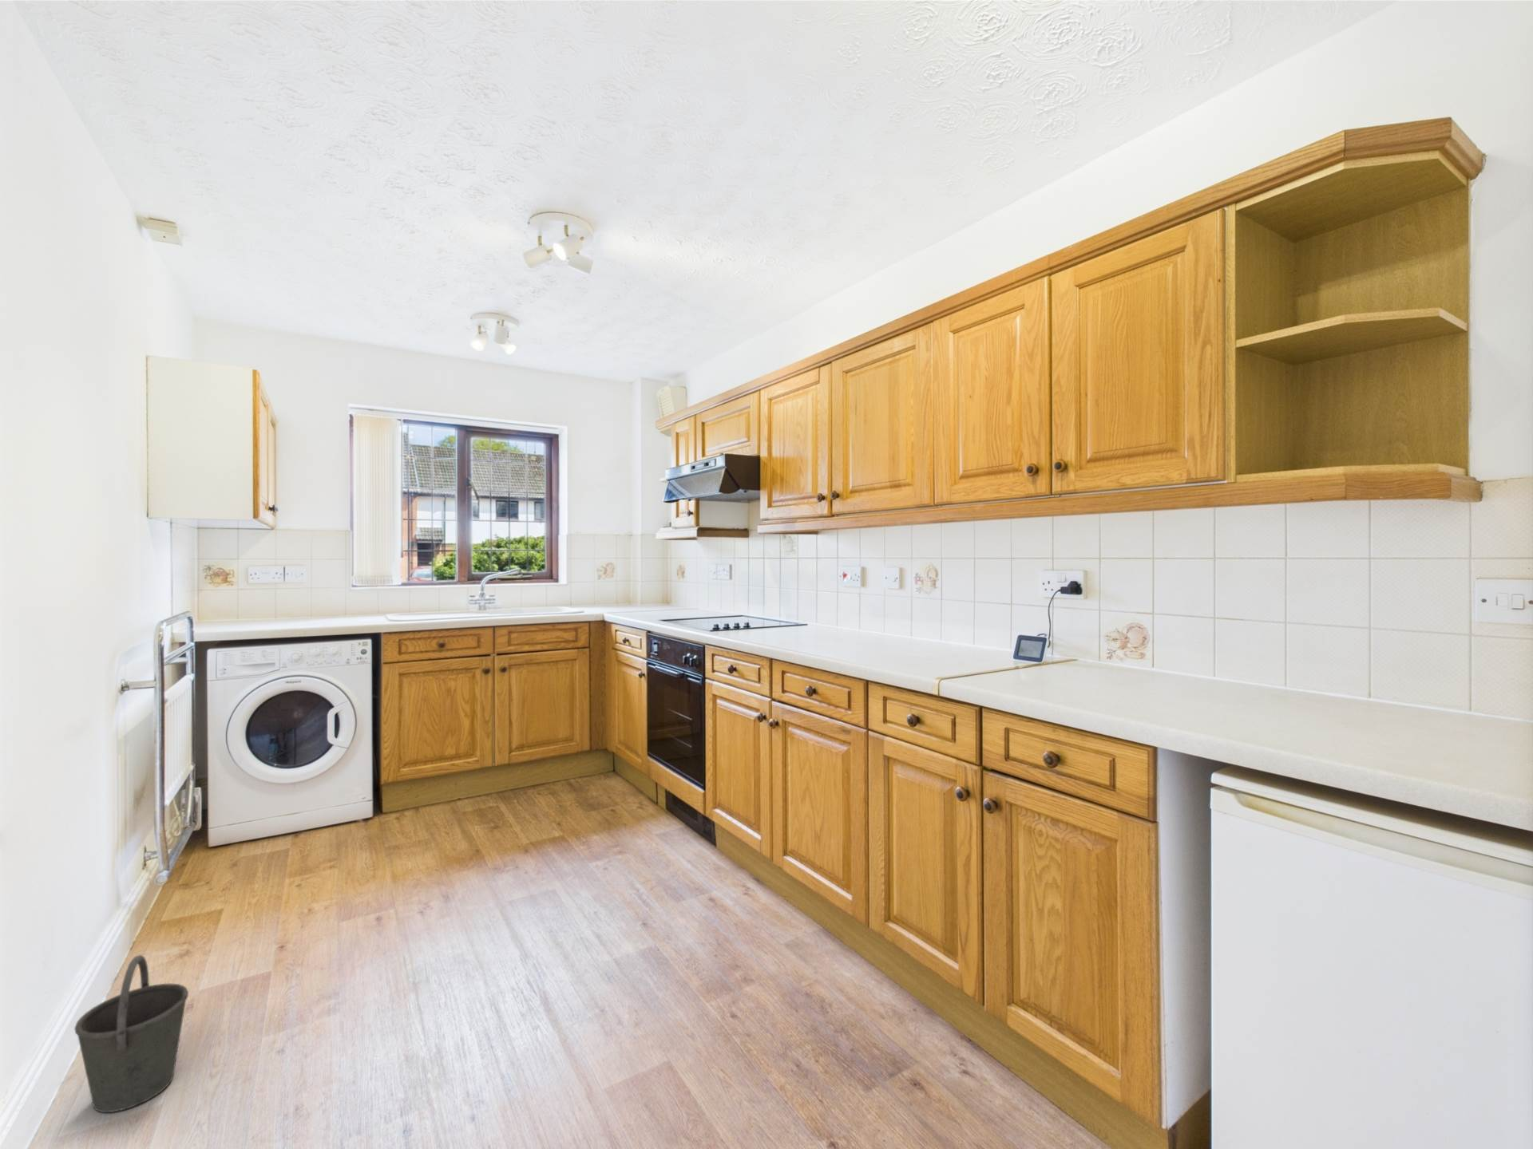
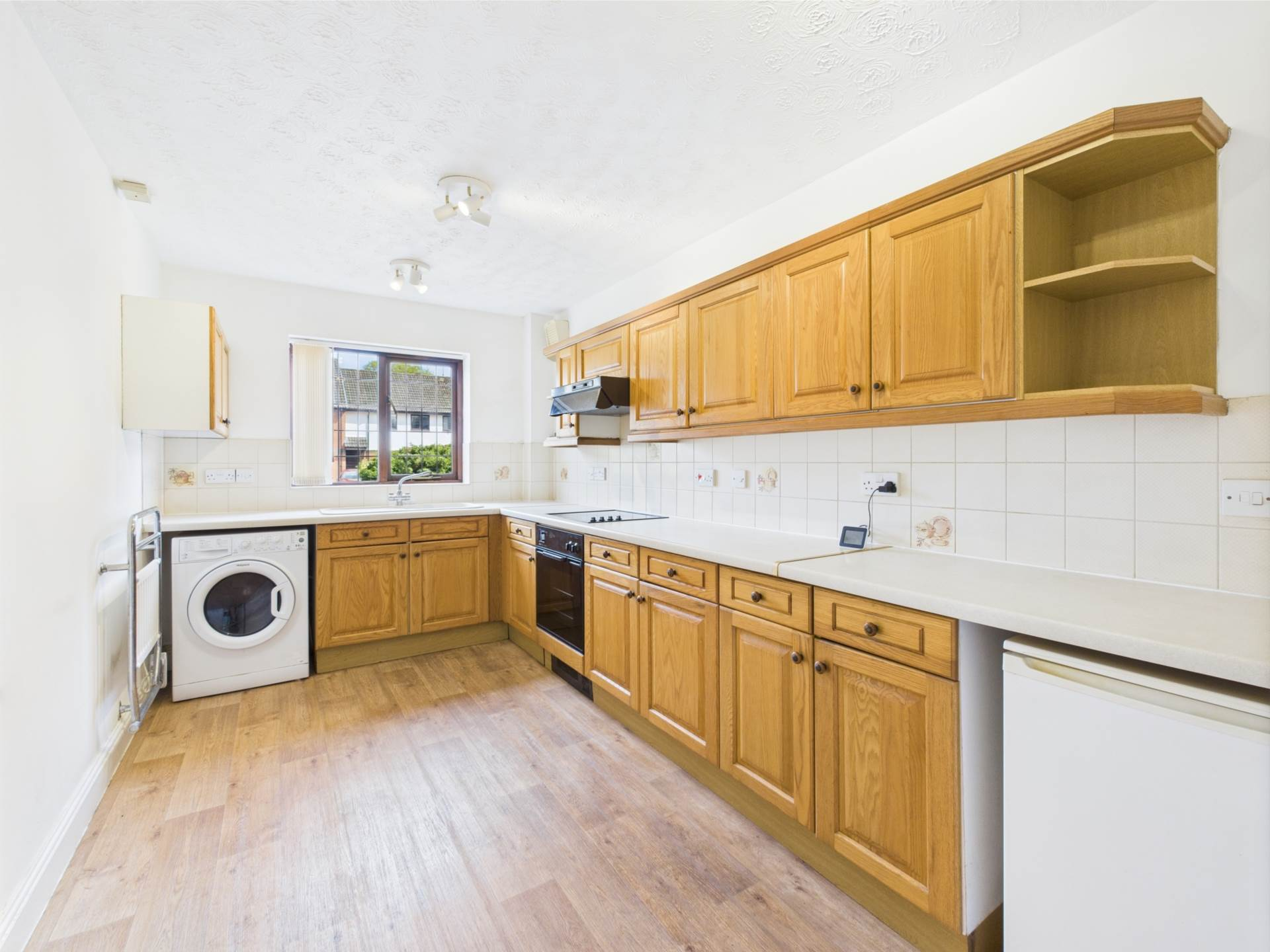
- bucket (133, 1025)
